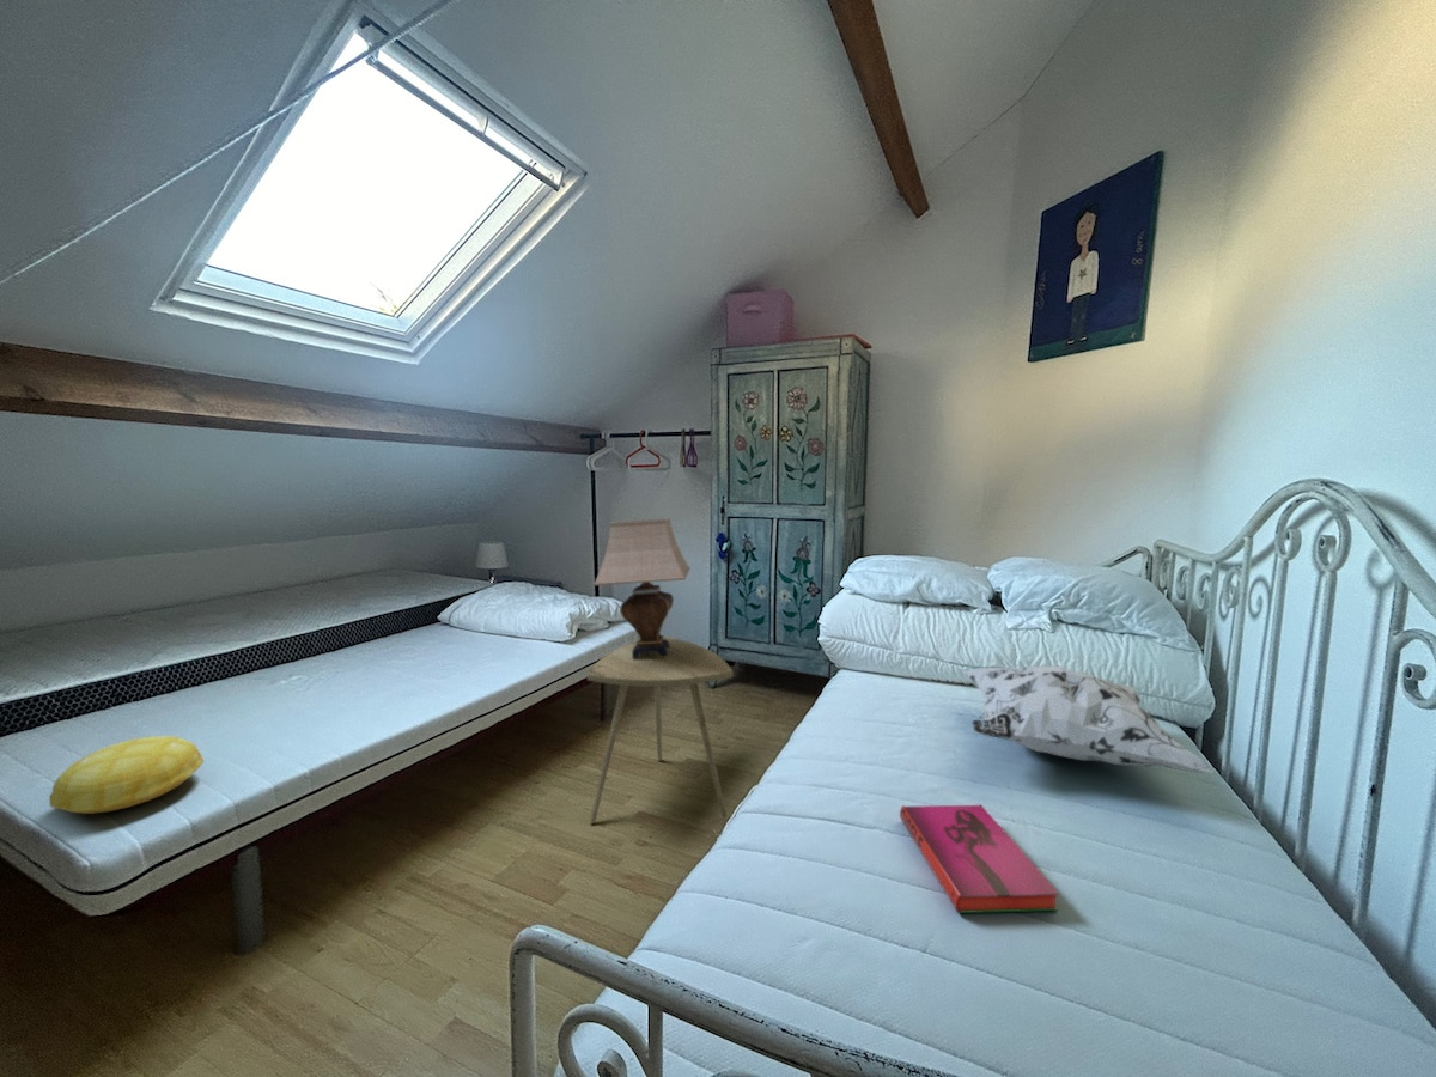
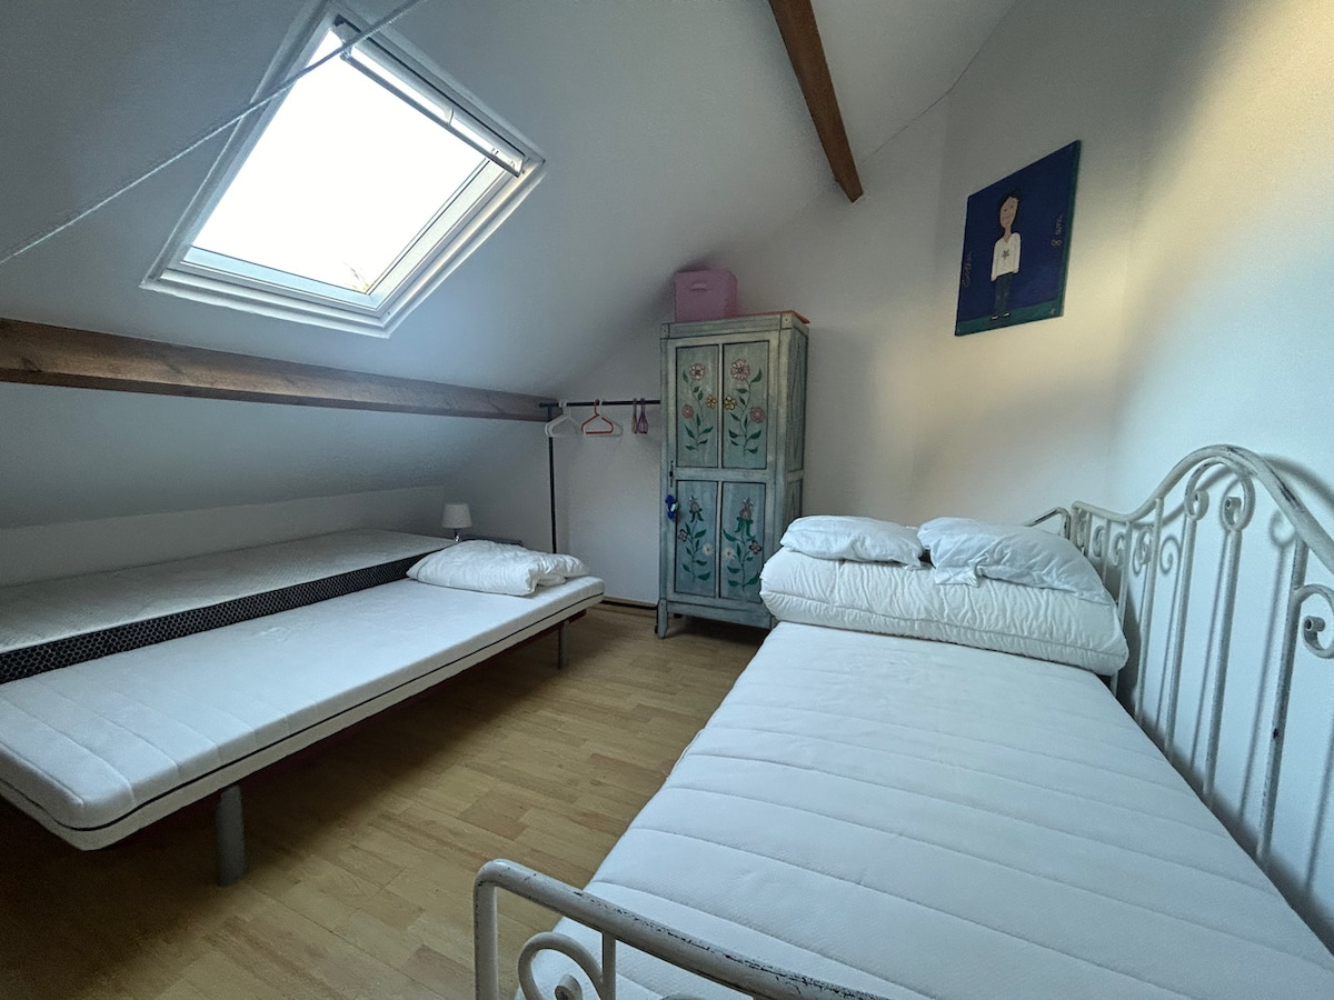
- side table (661, 730)
- hardback book (969, 852)
- cushion (130, 771)
- decorative pillow (1063, 711)
- table lamp (651, 589)
